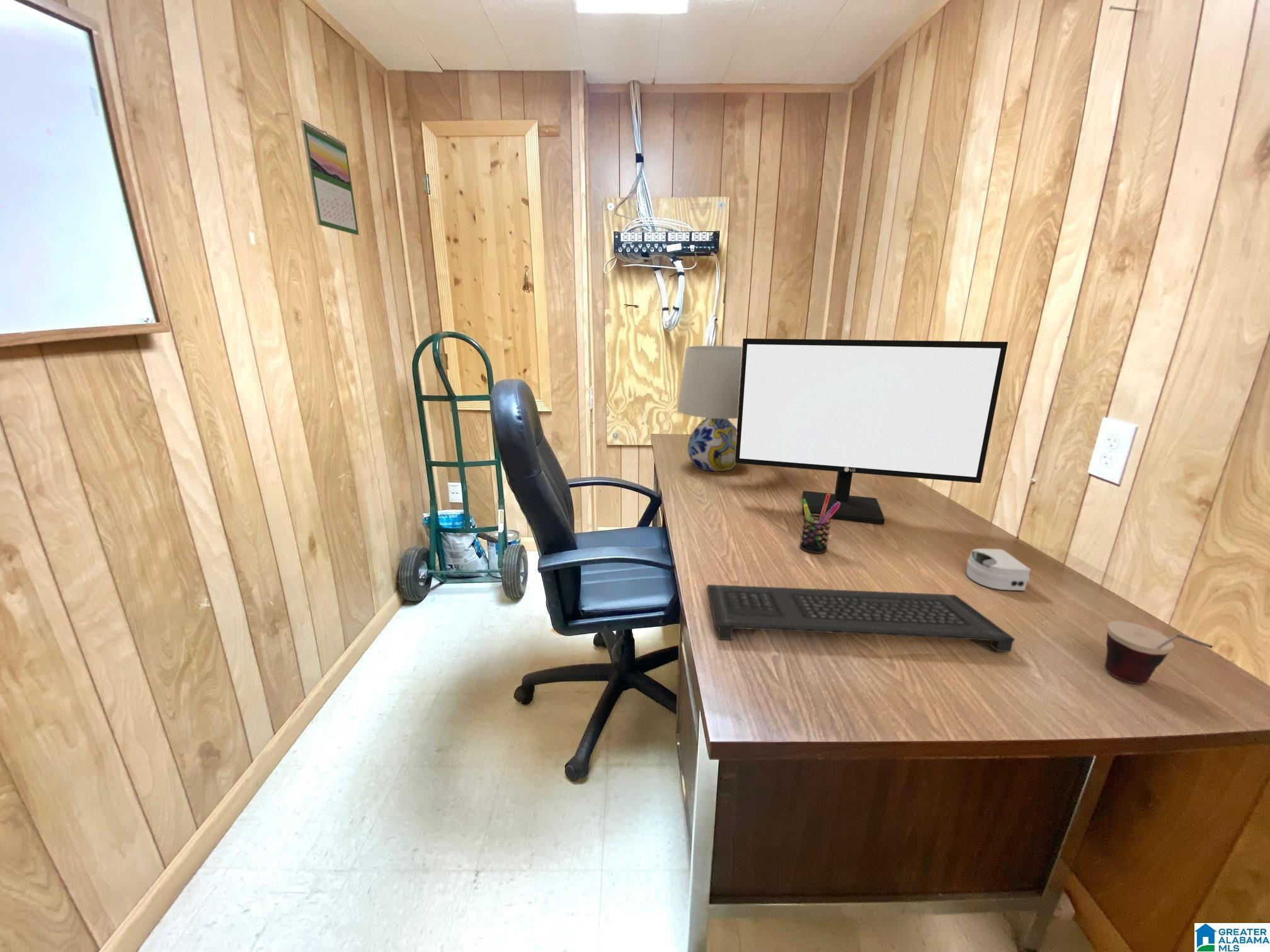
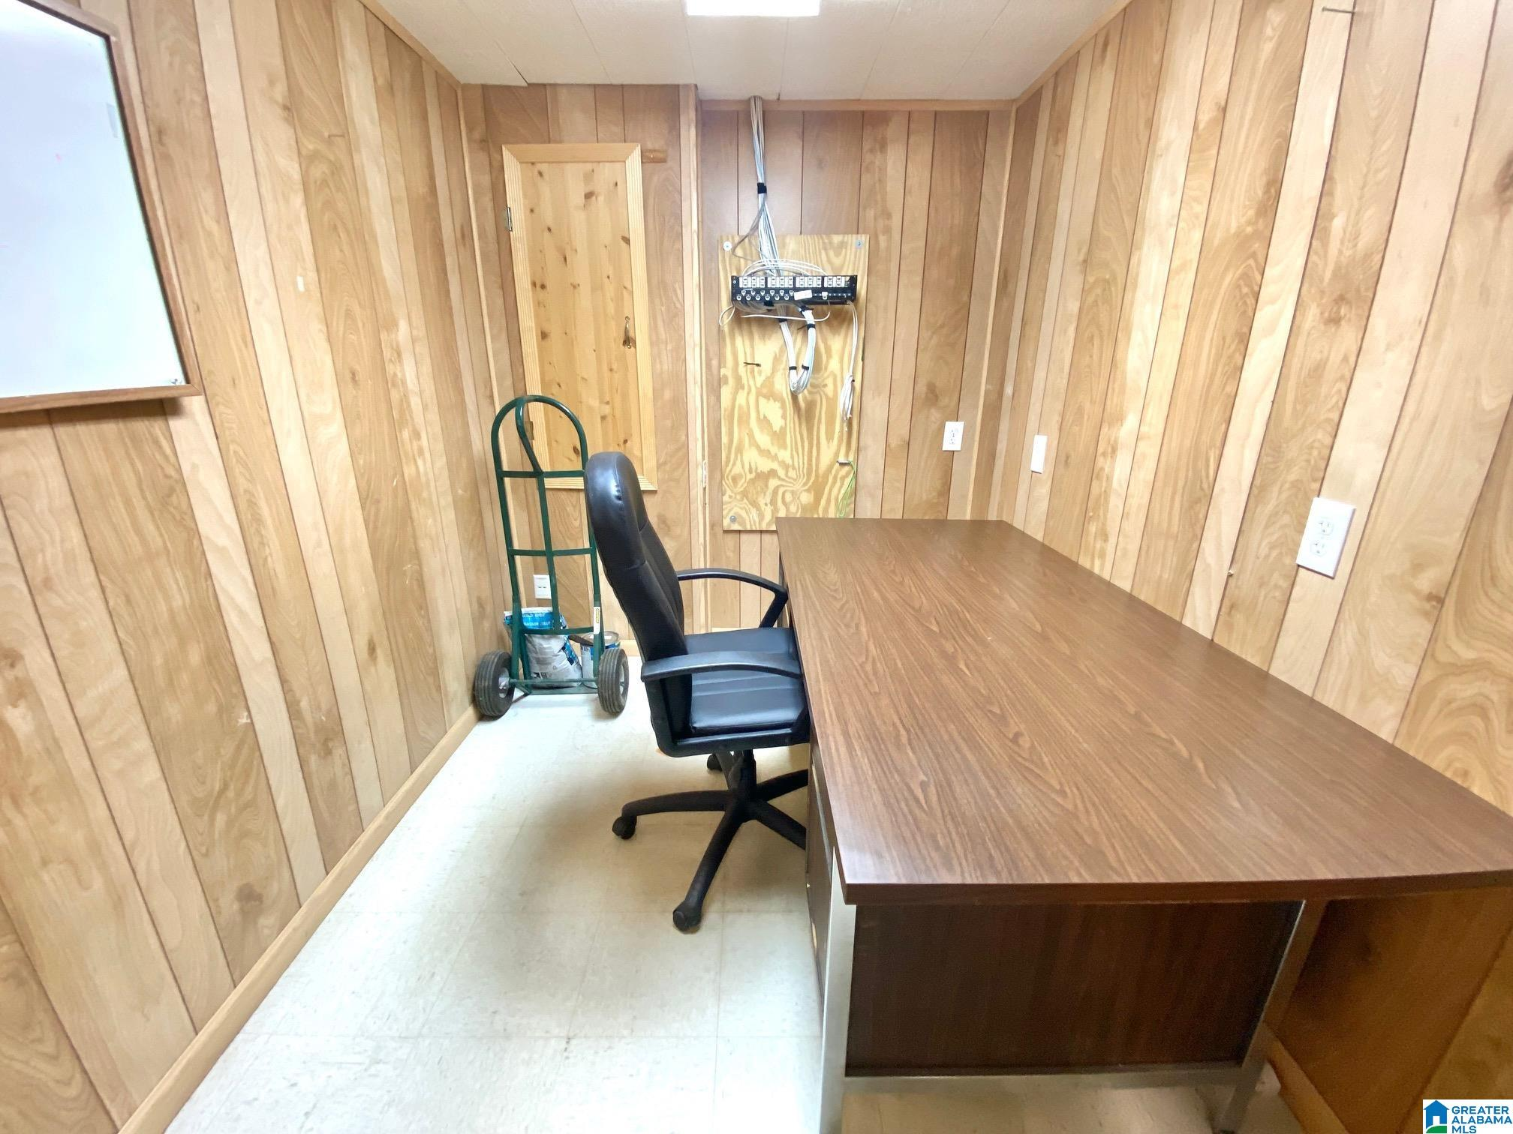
- calendar (332, 181)
- pen holder (815, 520)
- monitor (854, 428)
- computer mouse (992, 569)
- keyboard (844, 609)
- table lamp (717, 409)
- cup (1154, 653)
